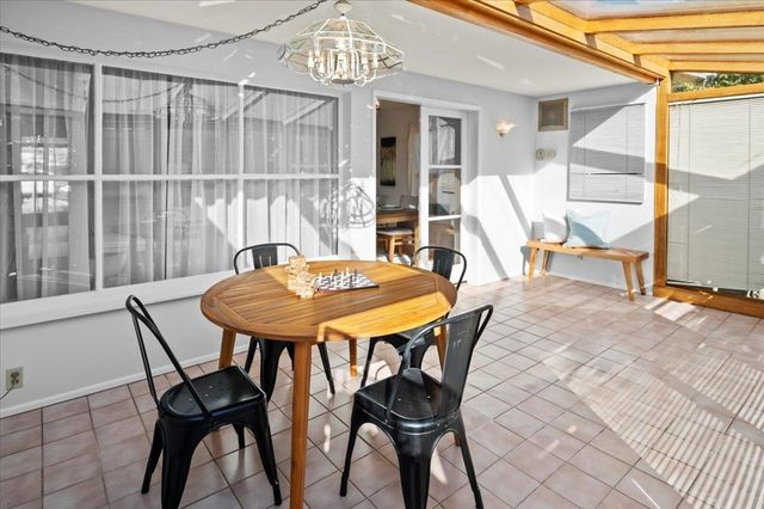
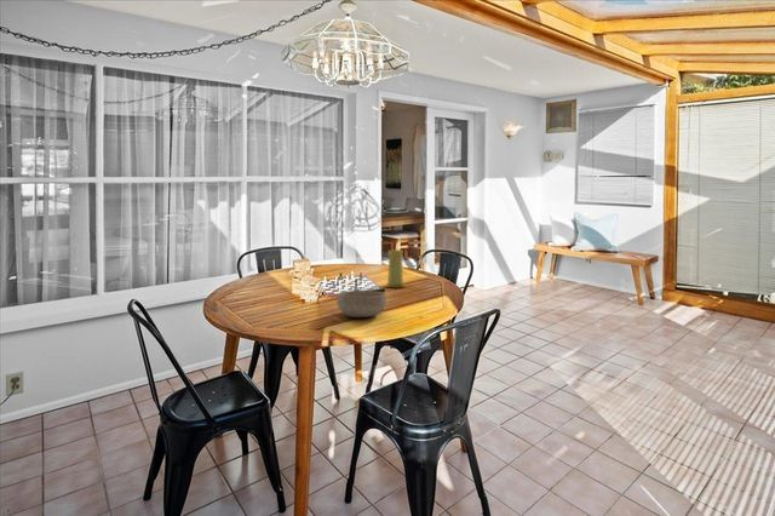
+ candle (395, 268)
+ bowl (361, 304)
